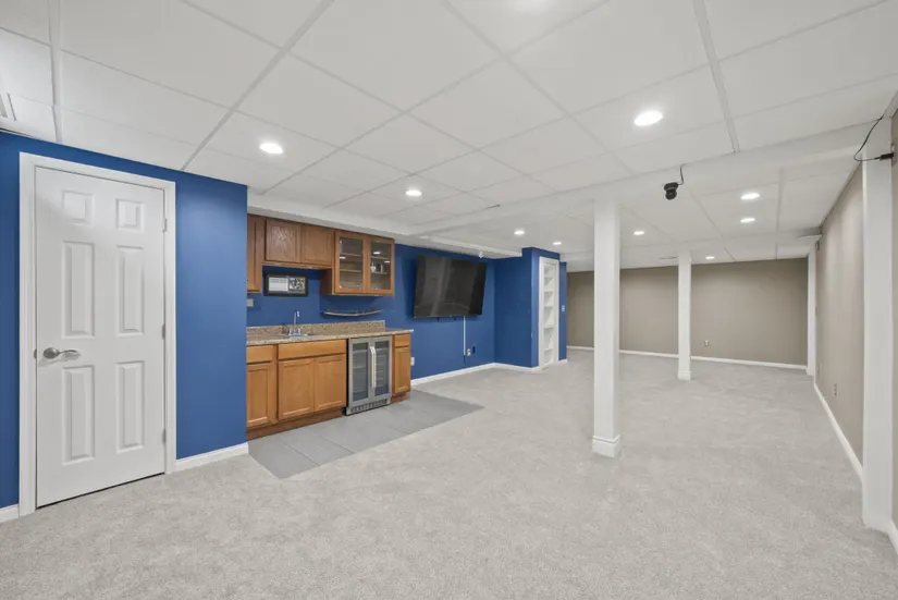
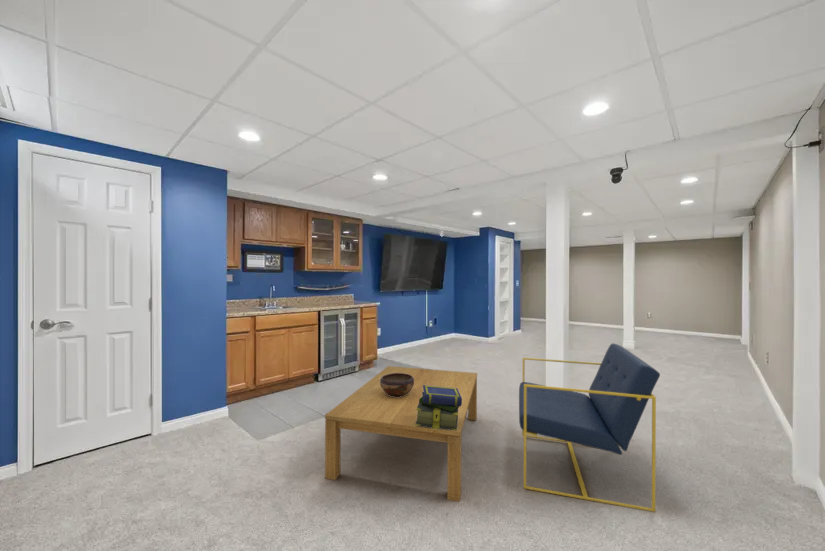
+ armchair (576, 408)
+ coffee table (414, 416)
+ decorative bowl (397, 385)
+ stack of books (439, 405)
